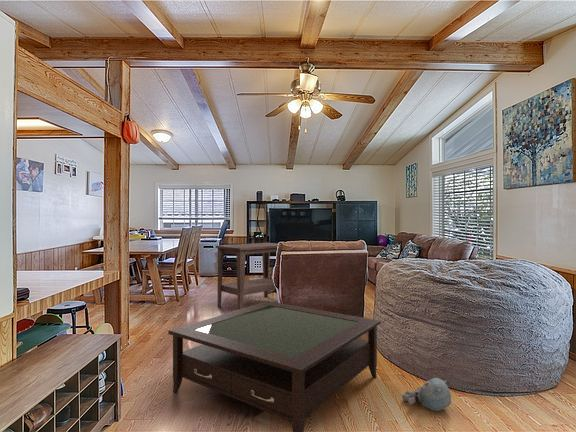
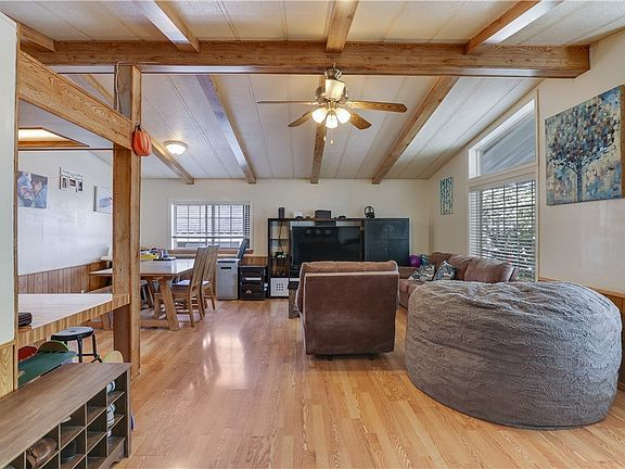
- plush toy (426, 391)
- side table (254, 279)
- coffee table (279, 354)
